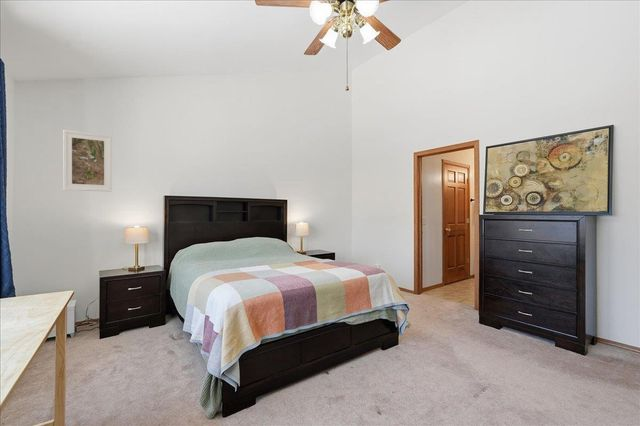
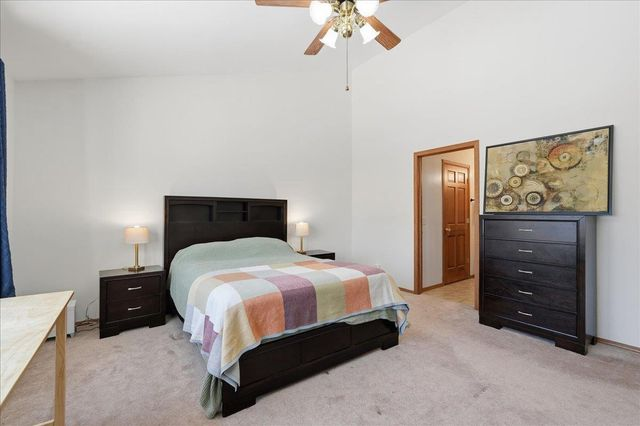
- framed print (88, 161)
